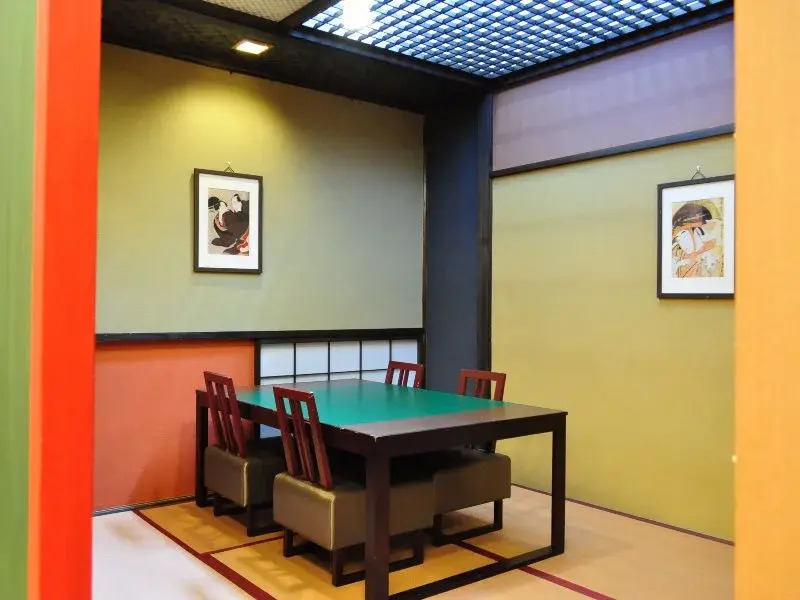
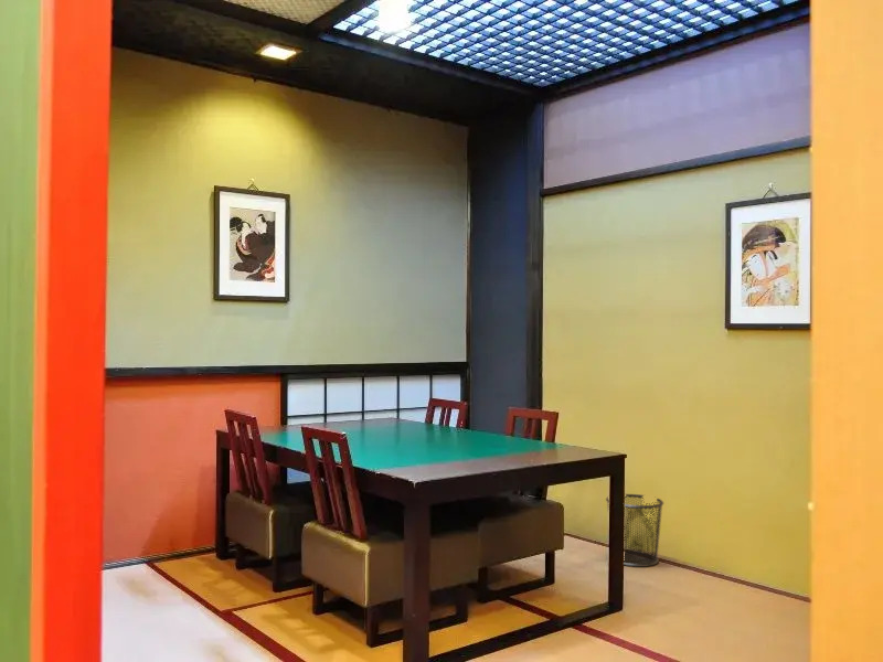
+ waste bin (634, 528)
